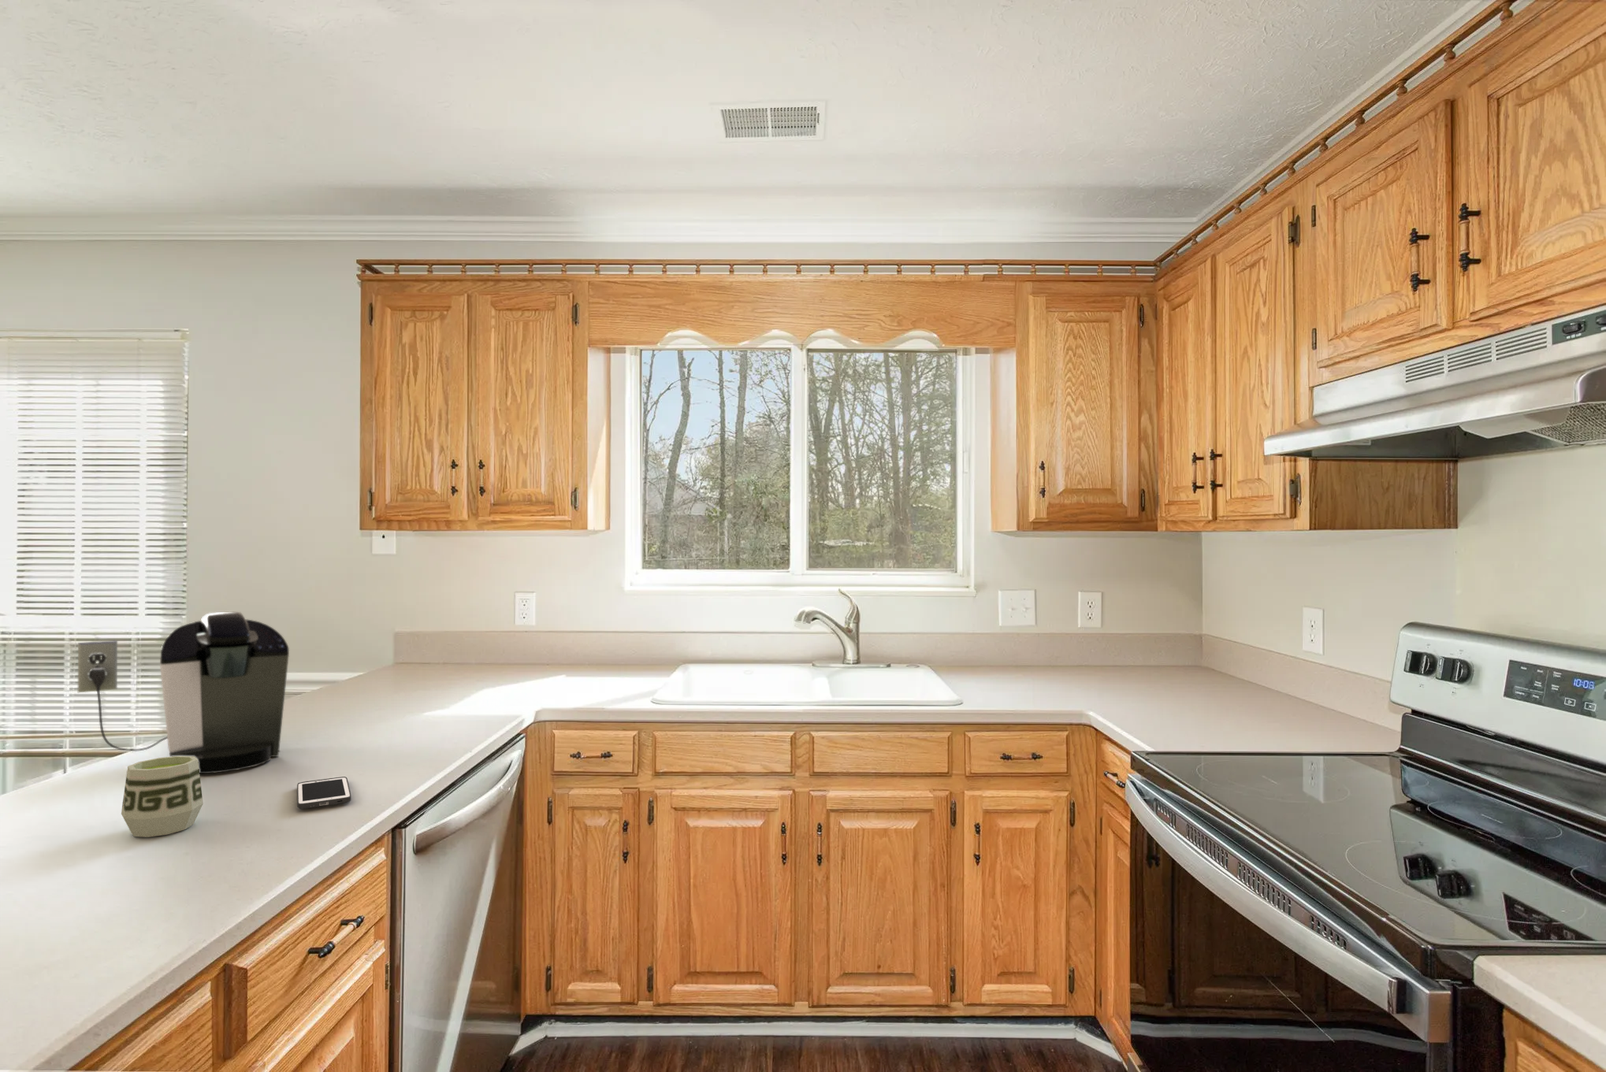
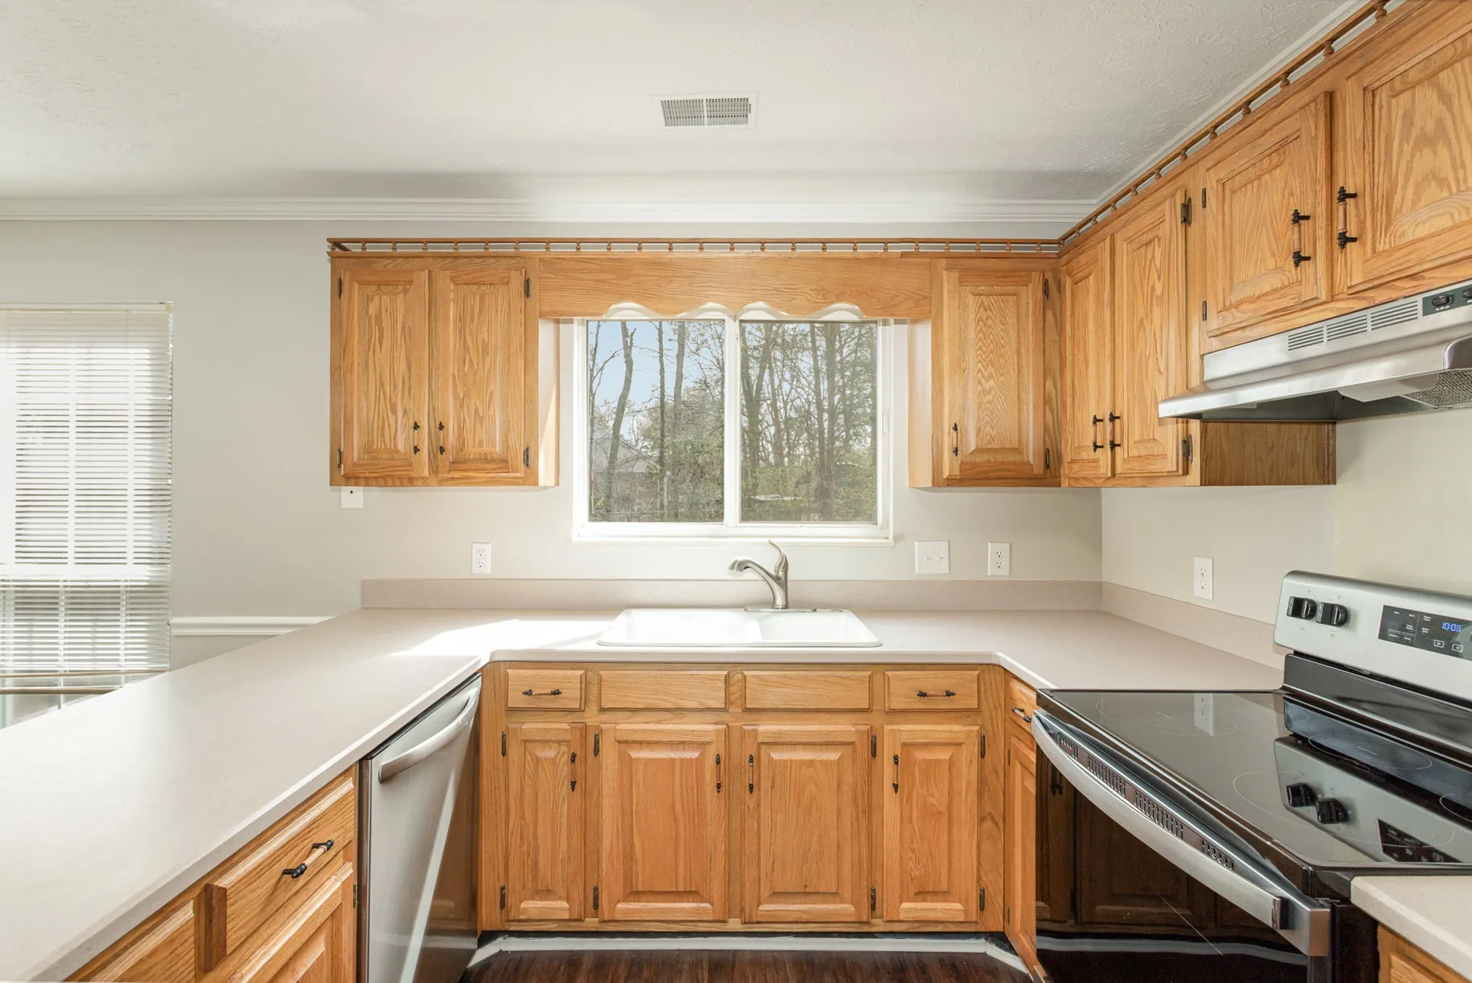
- cup (163, 796)
- cell phone (323, 792)
- coffee maker (188, 689)
